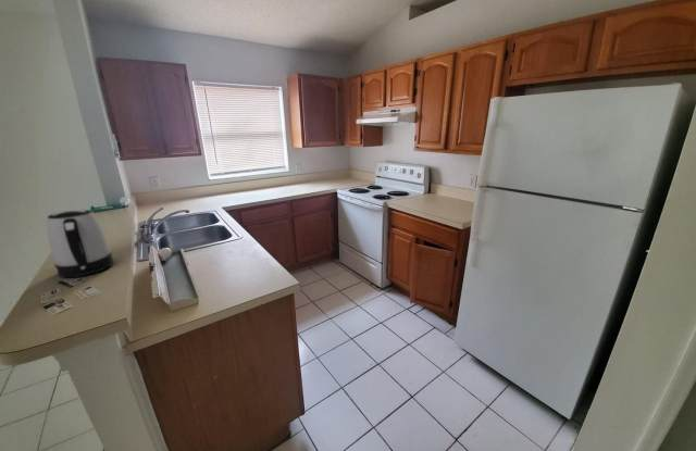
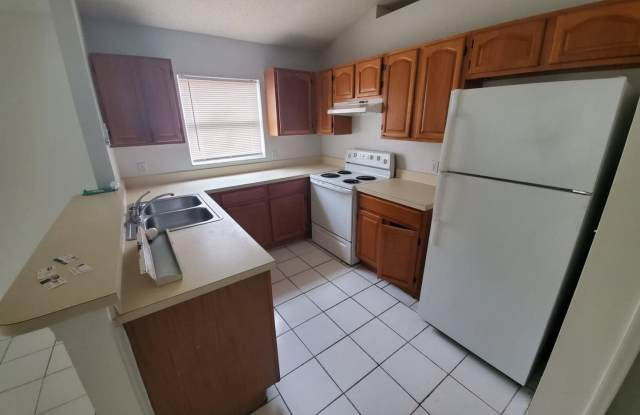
- kettle (77, 241)
